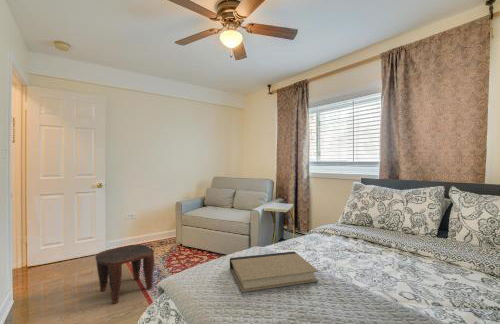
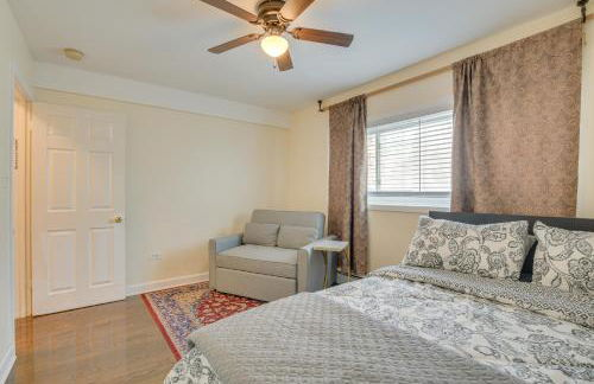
- book (271, 268)
- stool (121, 270)
